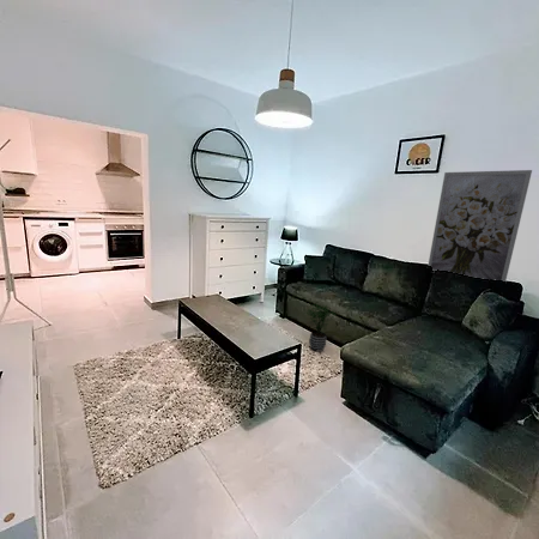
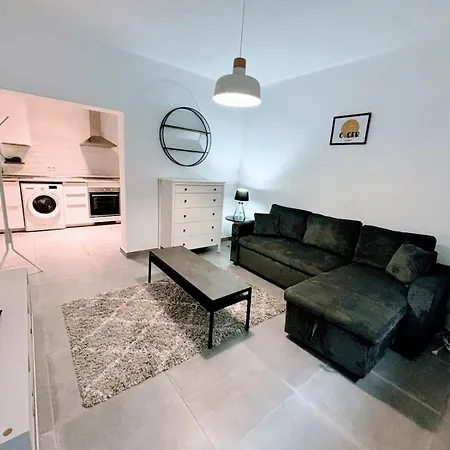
- potted plant (317, 326)
- wall art (473, 226)
